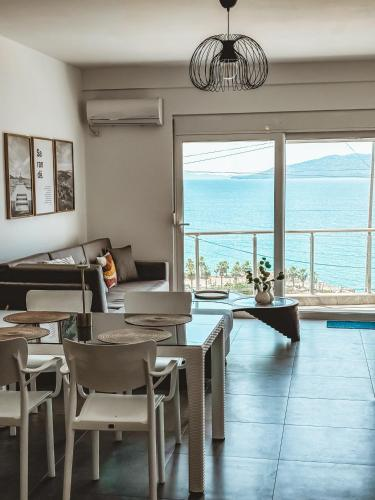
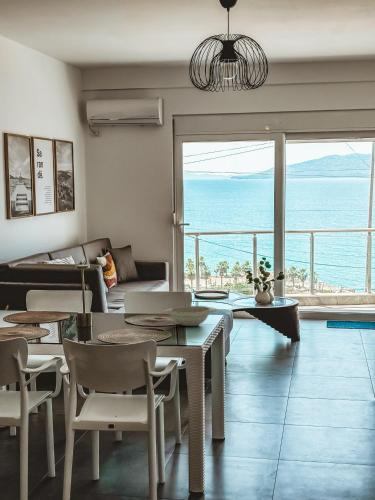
+ decorative bowl (189, 316)
